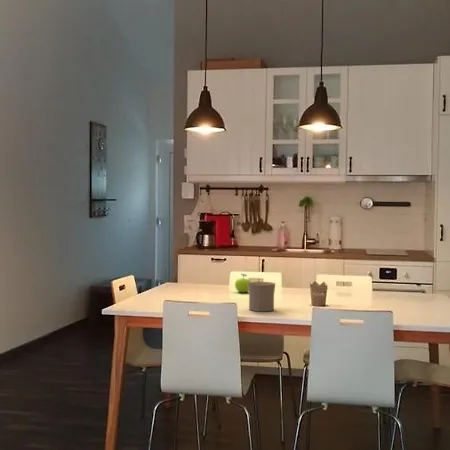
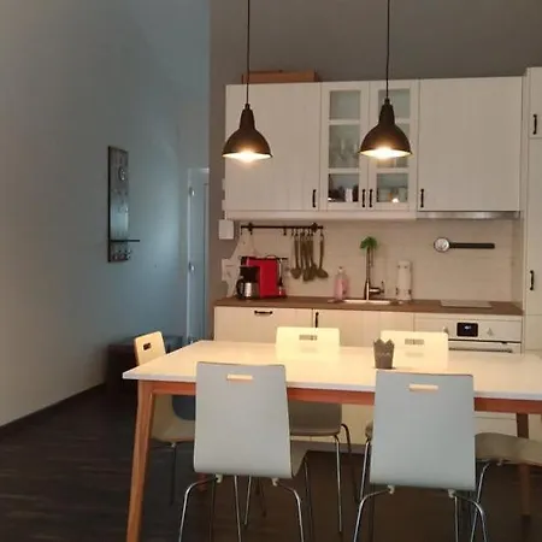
- cup (261, 296)
- fruit (243, 282)
